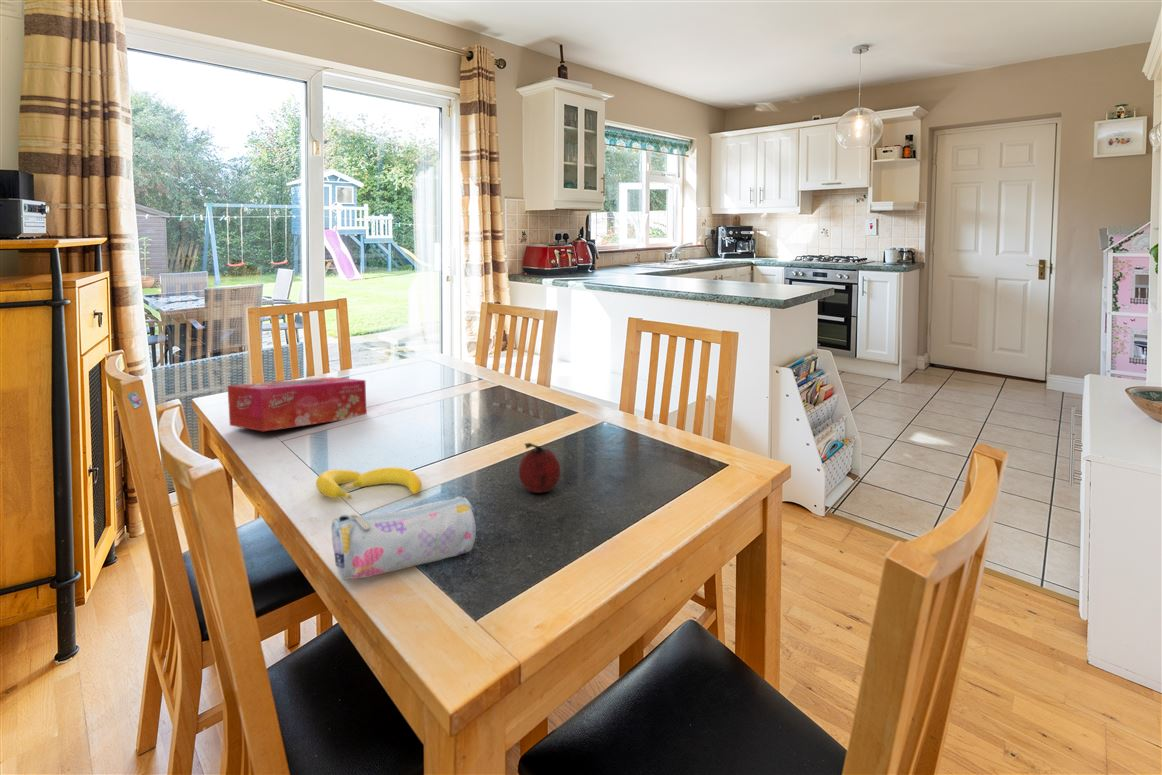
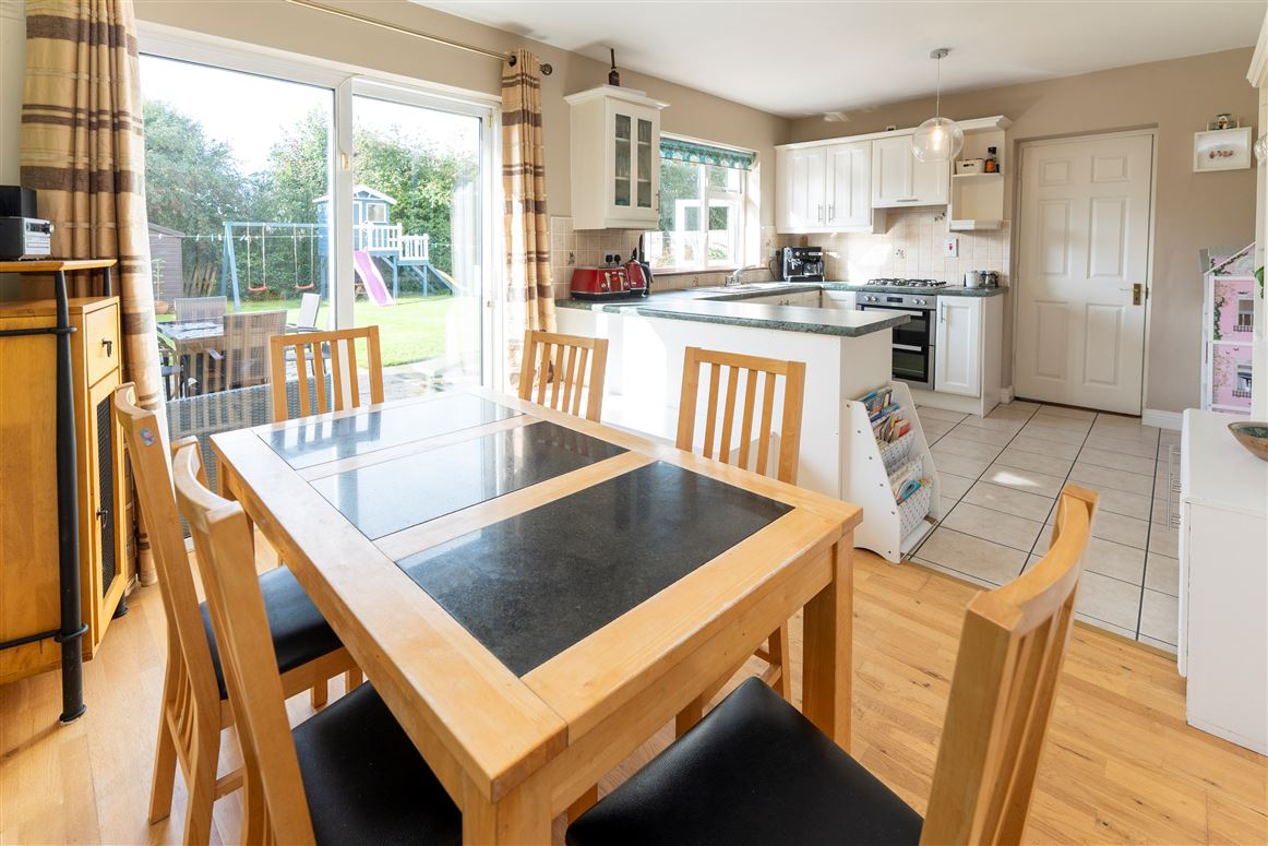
- pencil case (404, 534)
- tissue box (300, 401)
- fruit (538, 466)
- banana (367, 482)
